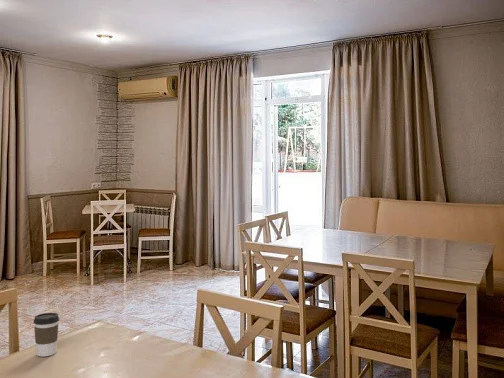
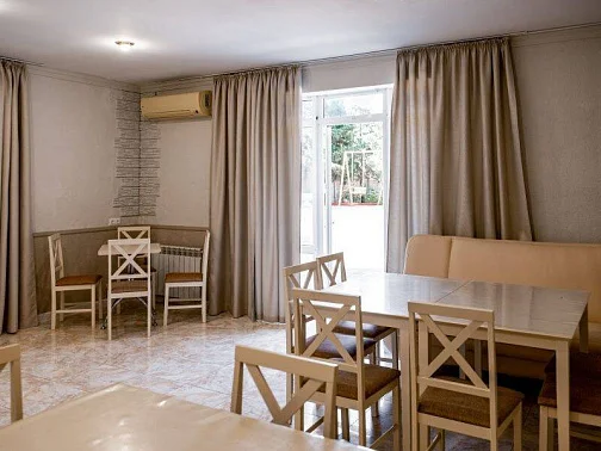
- coffee cup (46, 334)
